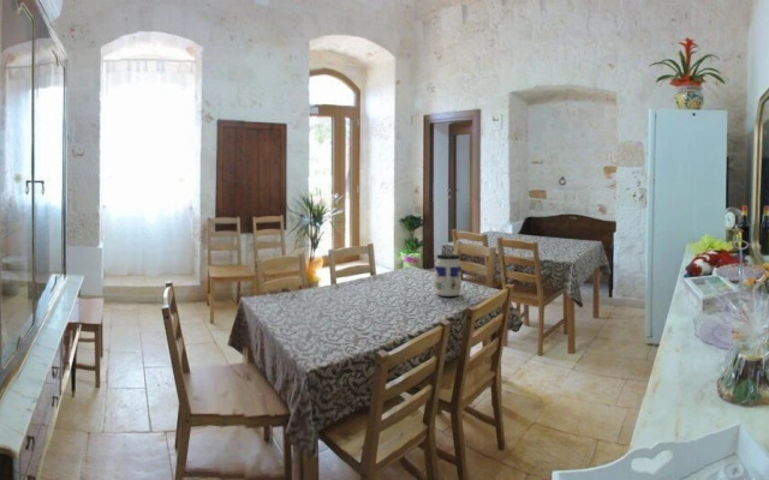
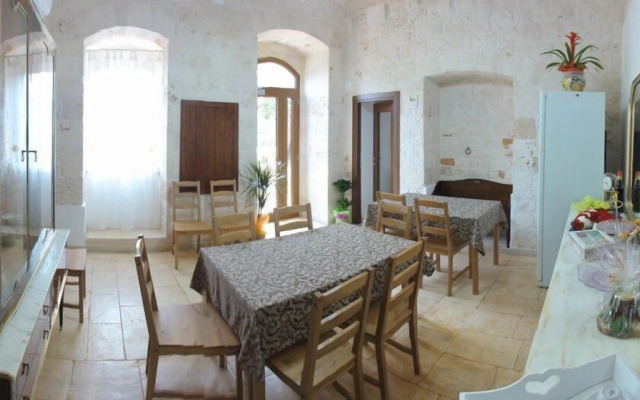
- jar (447, 275)
